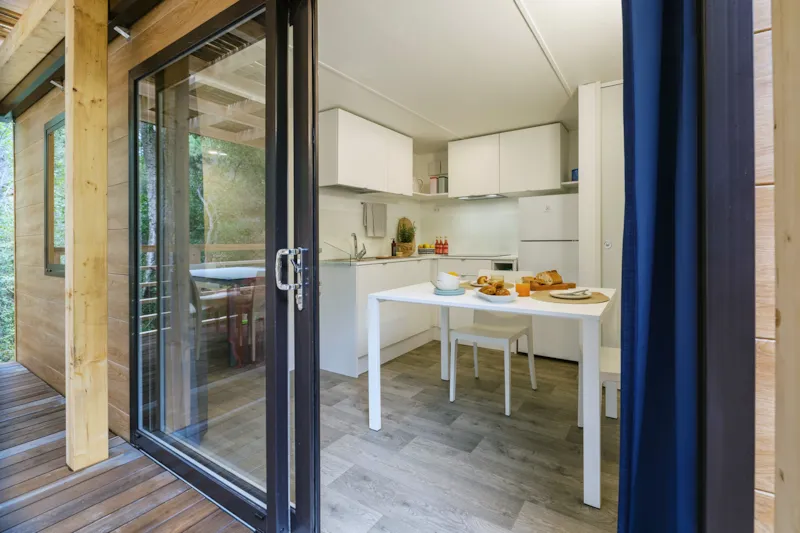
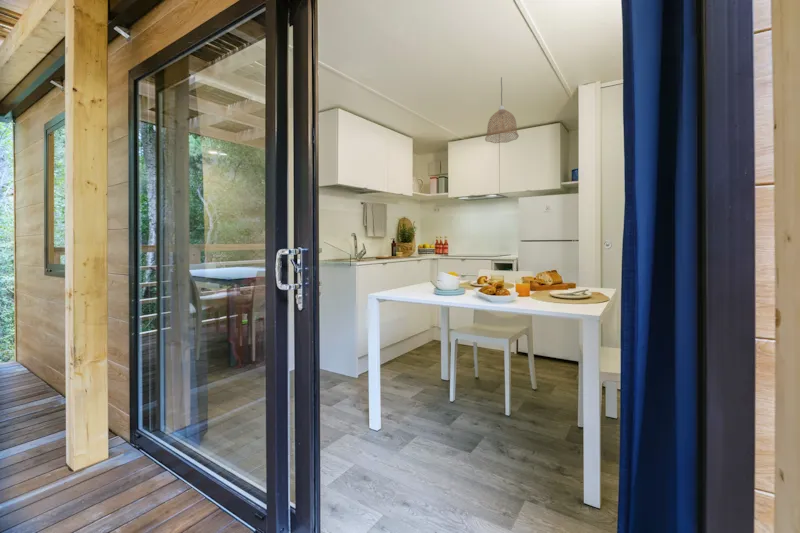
+ pendant lamp (501, 107)
